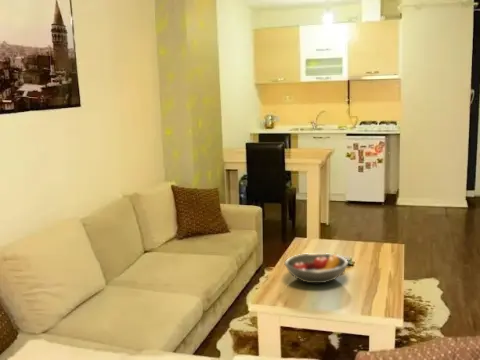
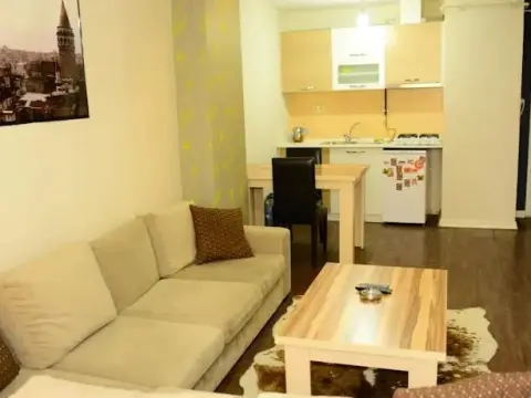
- fruit bowl (316, 268)
